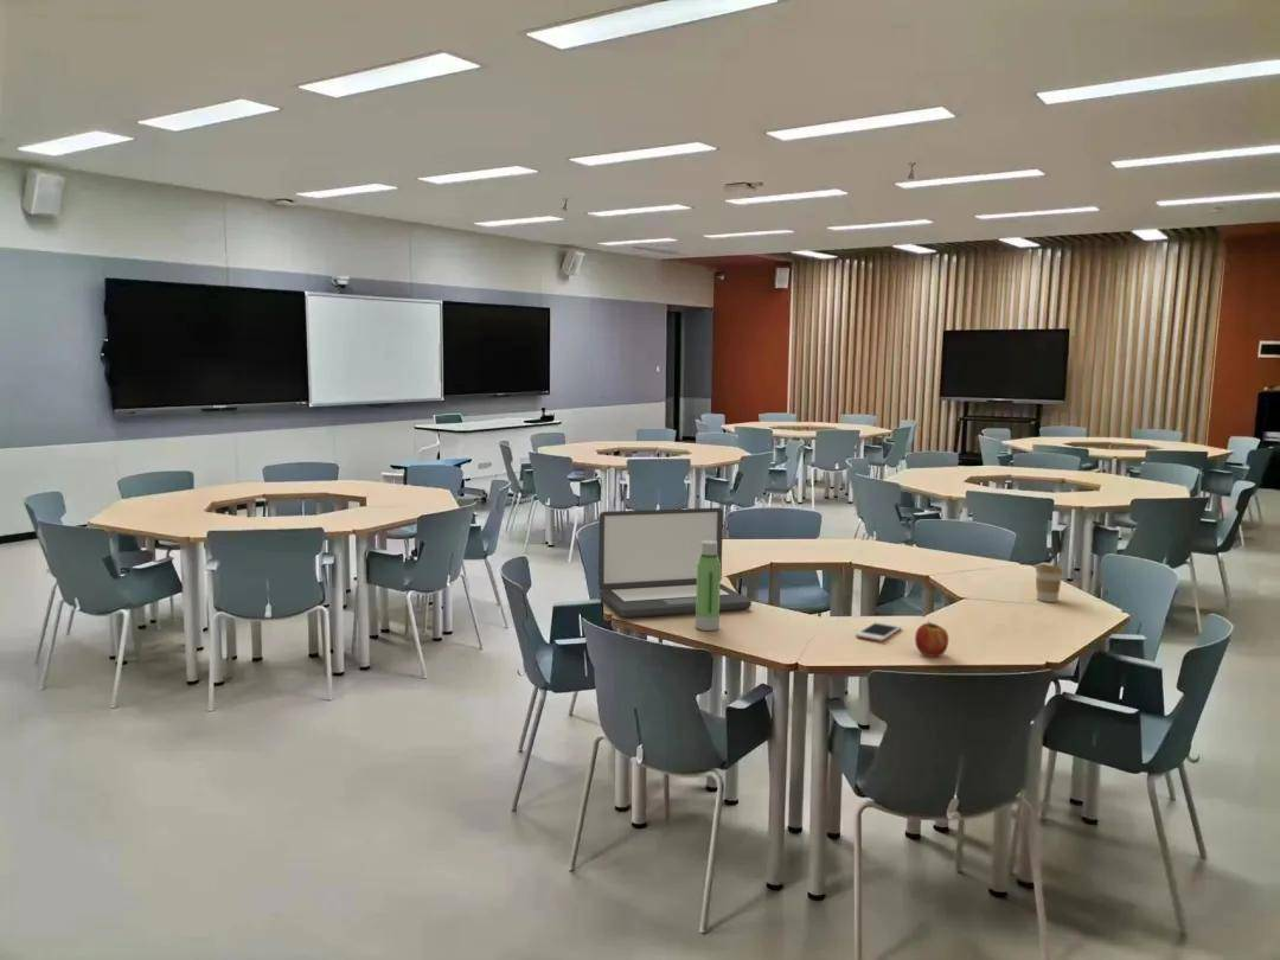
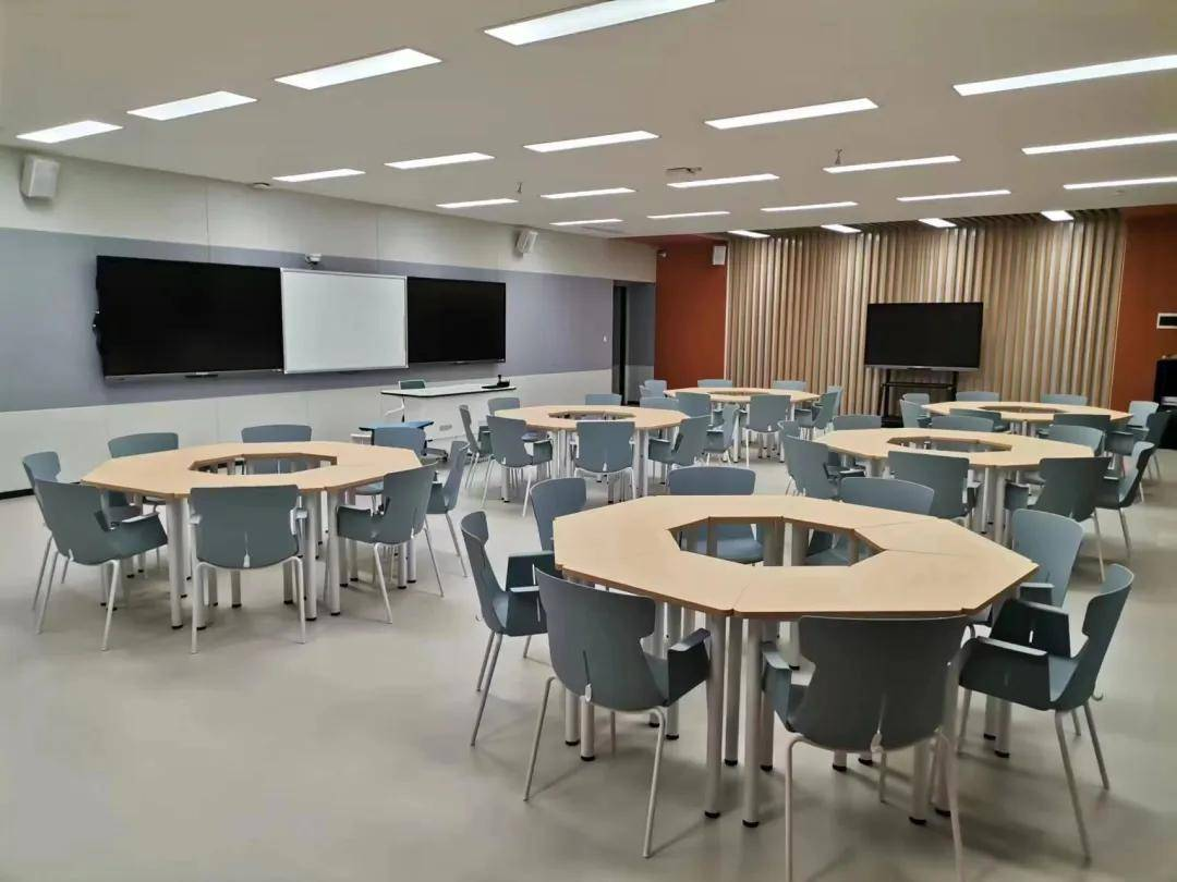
- fruit (932, 638)
- coffee cup (1048, 582)
- cell phone (878, 631)
- laptop (674, 559)
- water bottle (708, 584)
